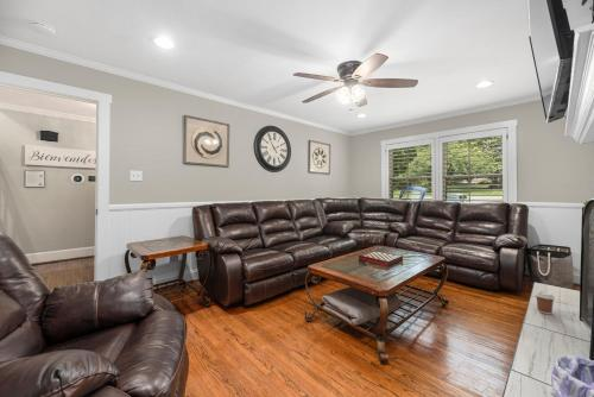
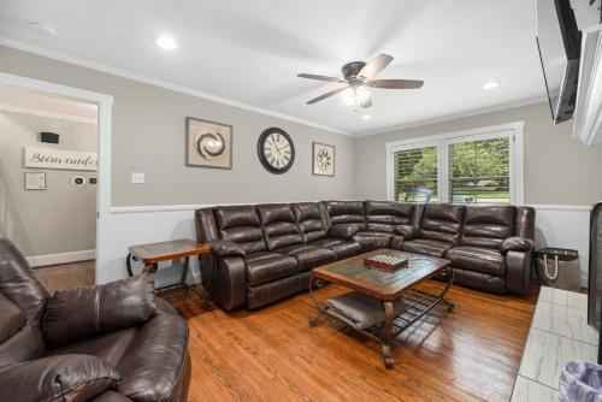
- coffee cup (544, 302)
